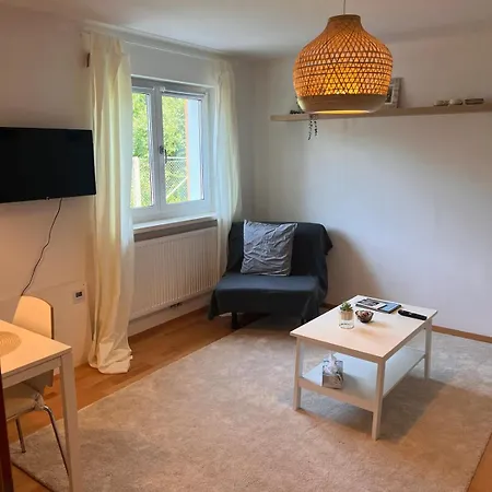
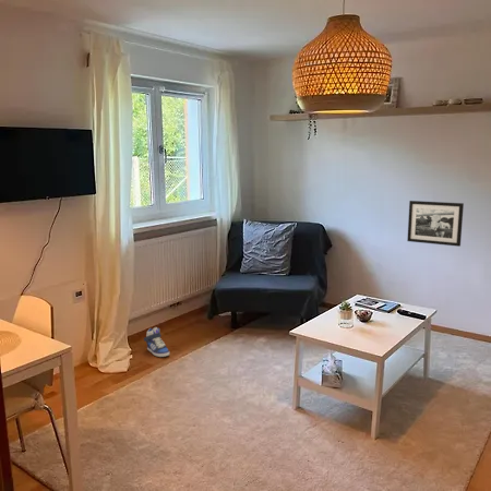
+ picture frame (434, 223)
+ sneaker (157, 340)
